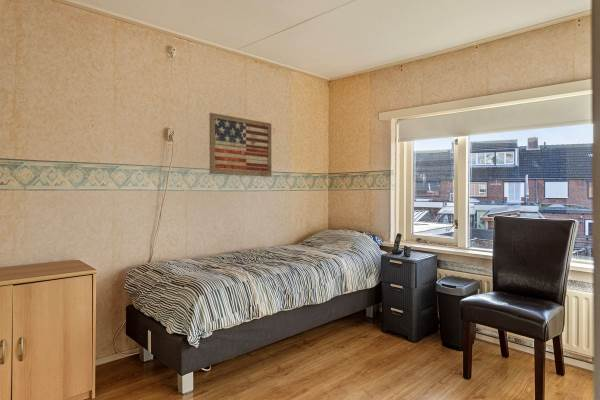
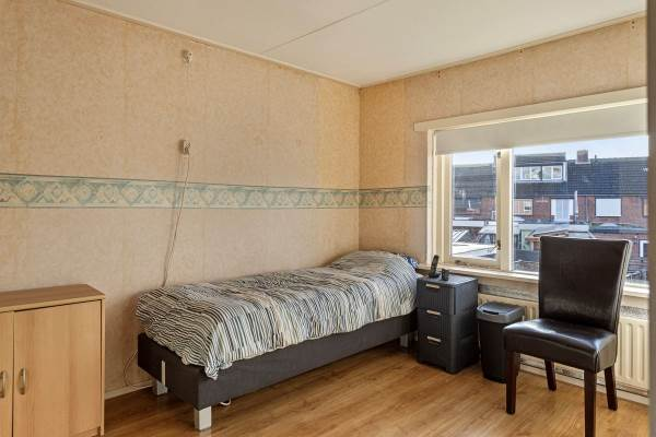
- wall art (242, 146)
